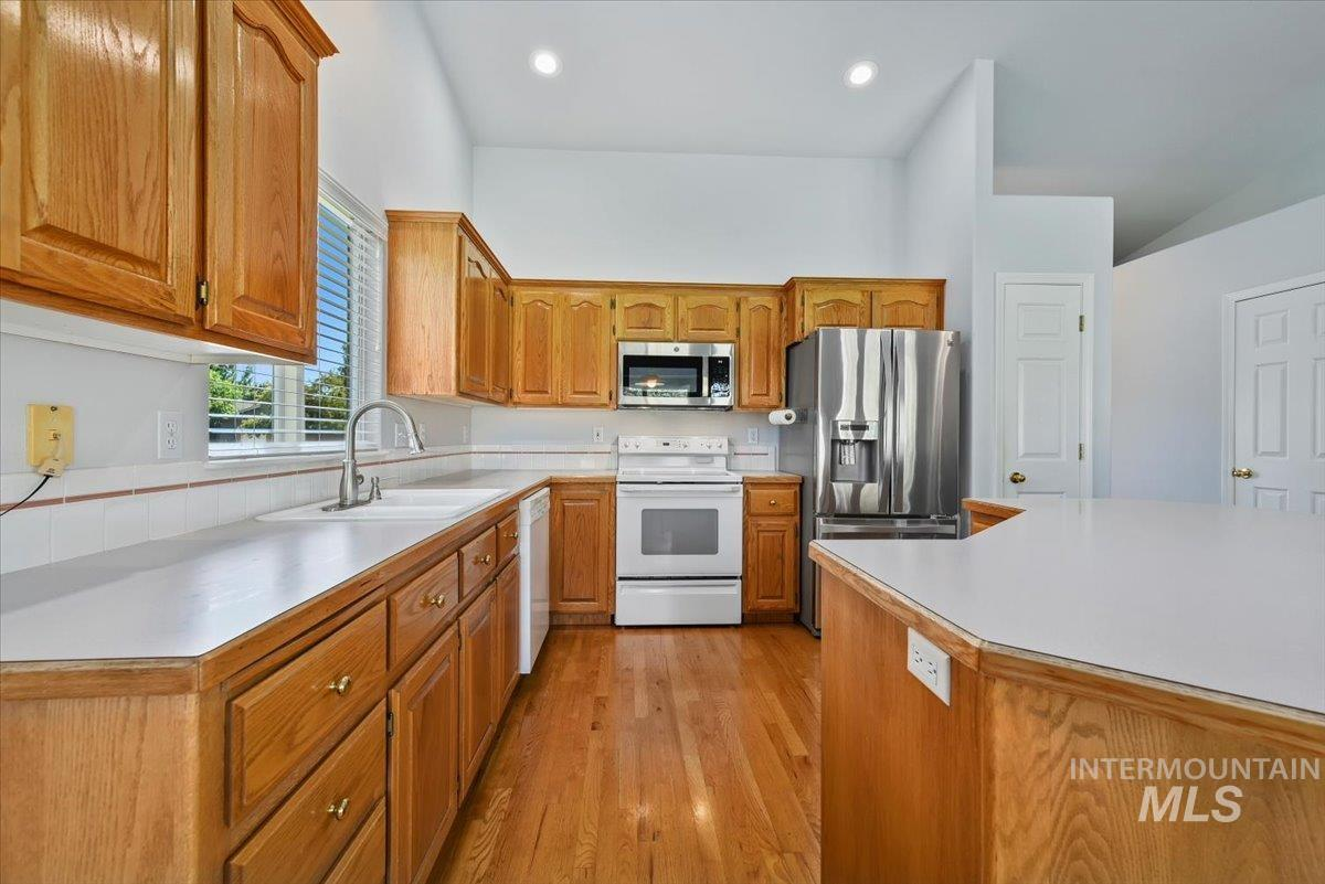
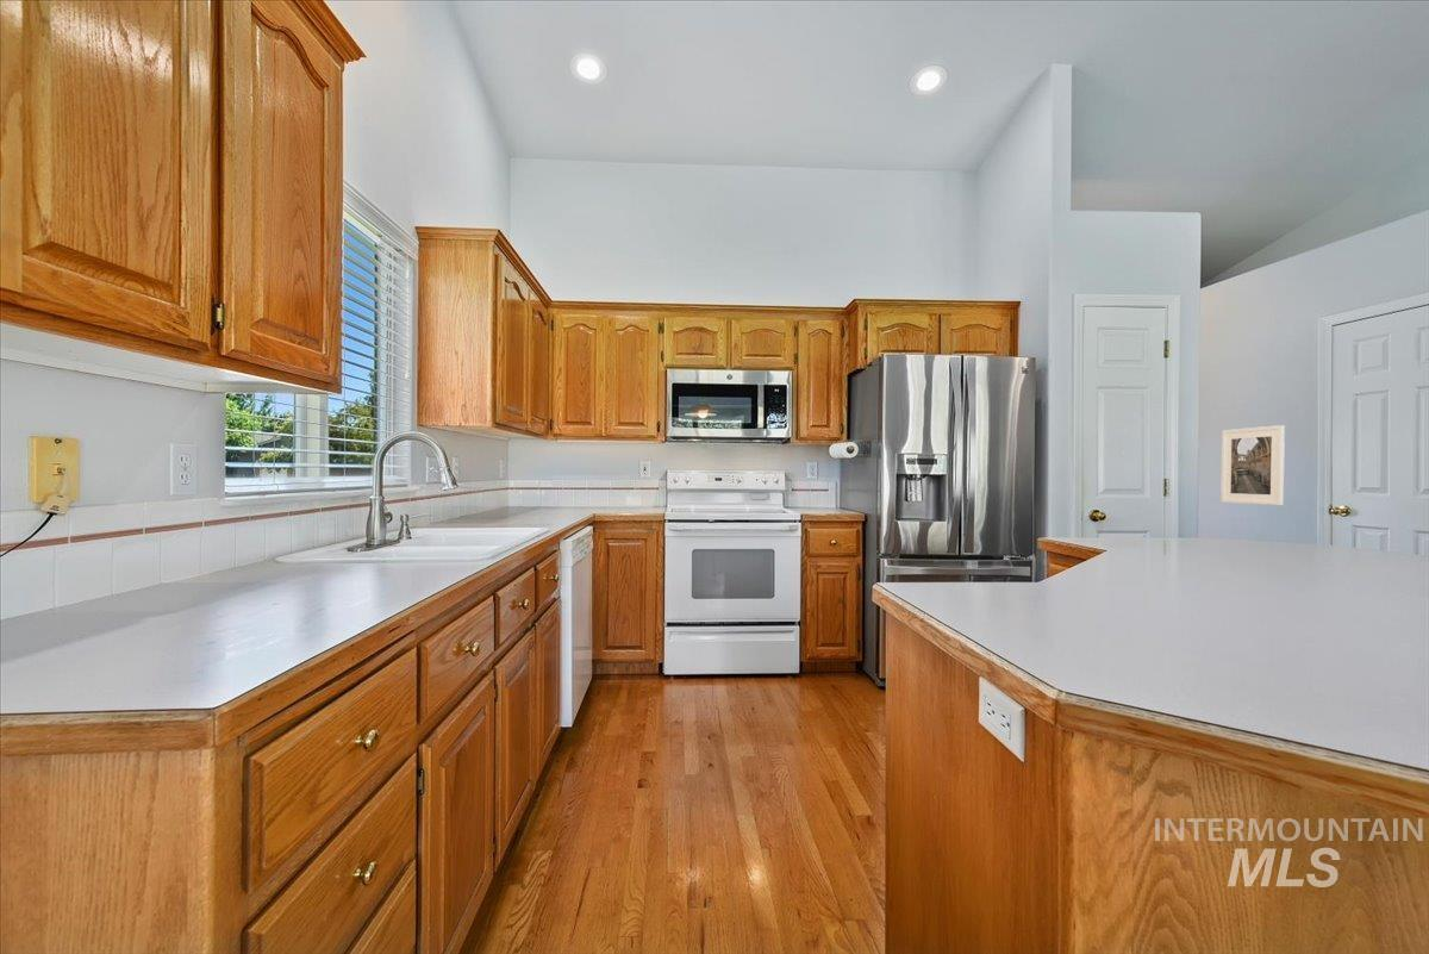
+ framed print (1250, 466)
